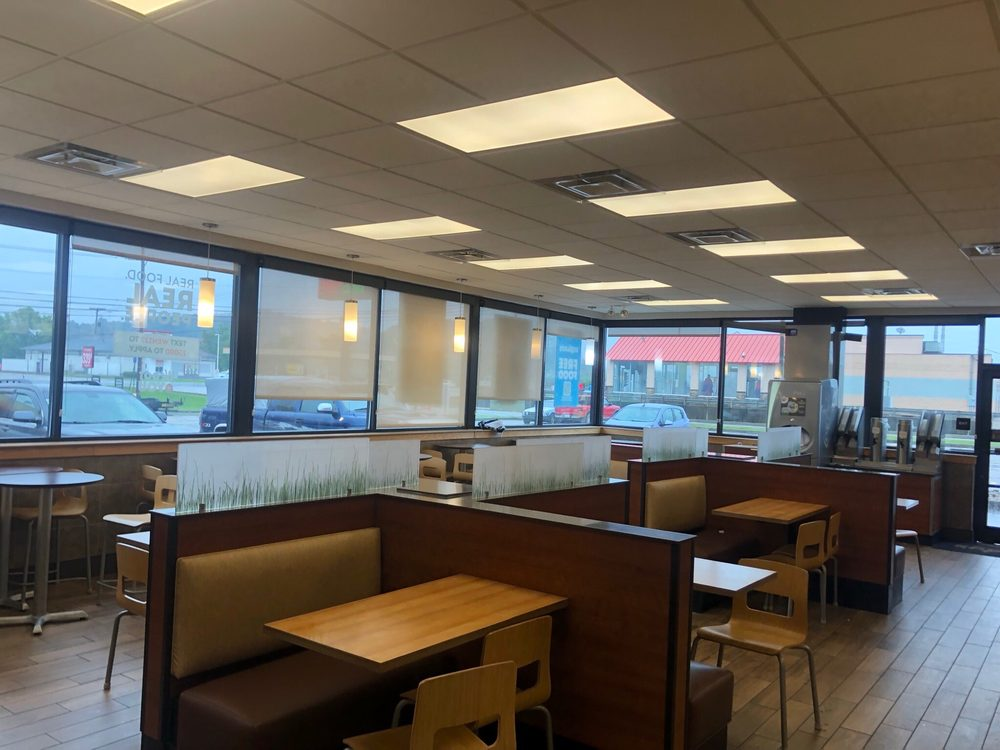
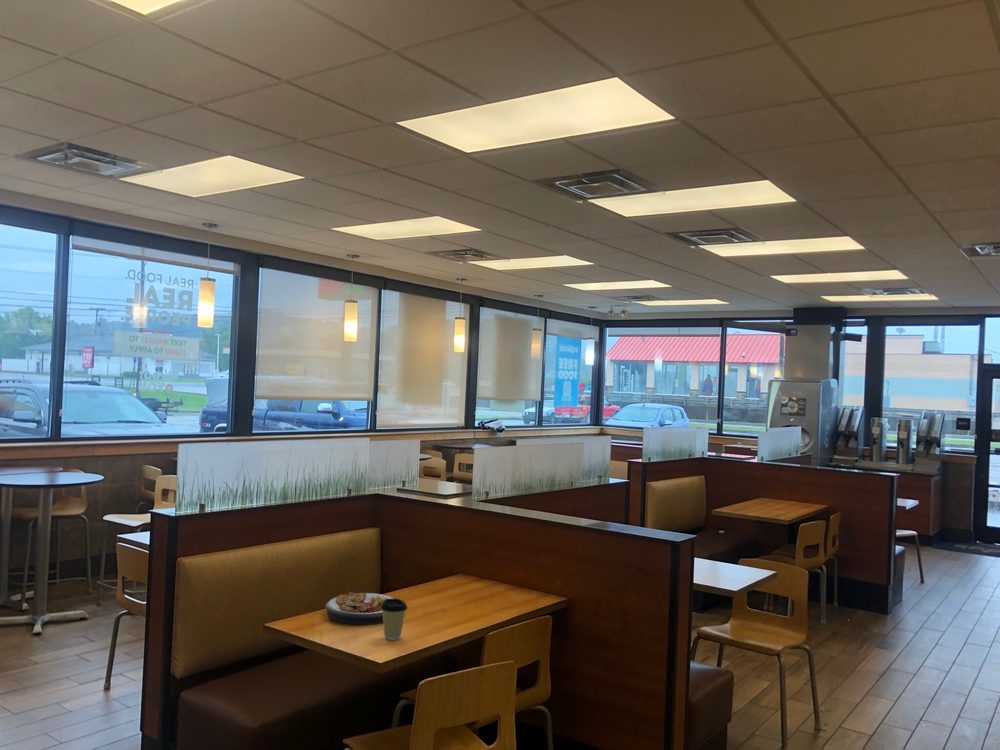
+ coffee cup (393, 619)
+ plate (363, 604)
